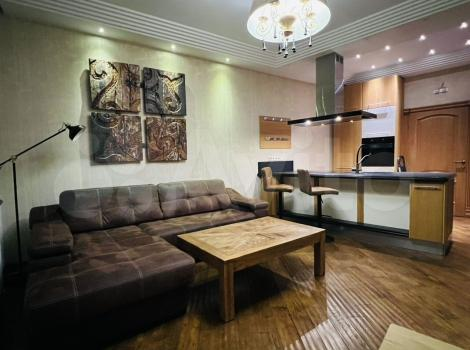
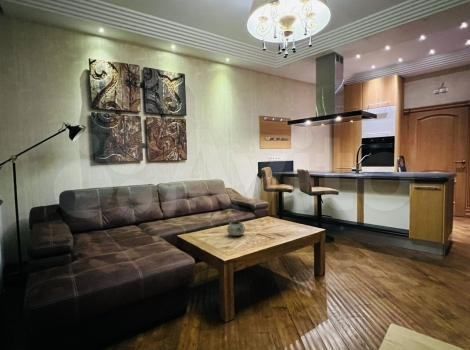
+ decorative bowl (236, 227)
